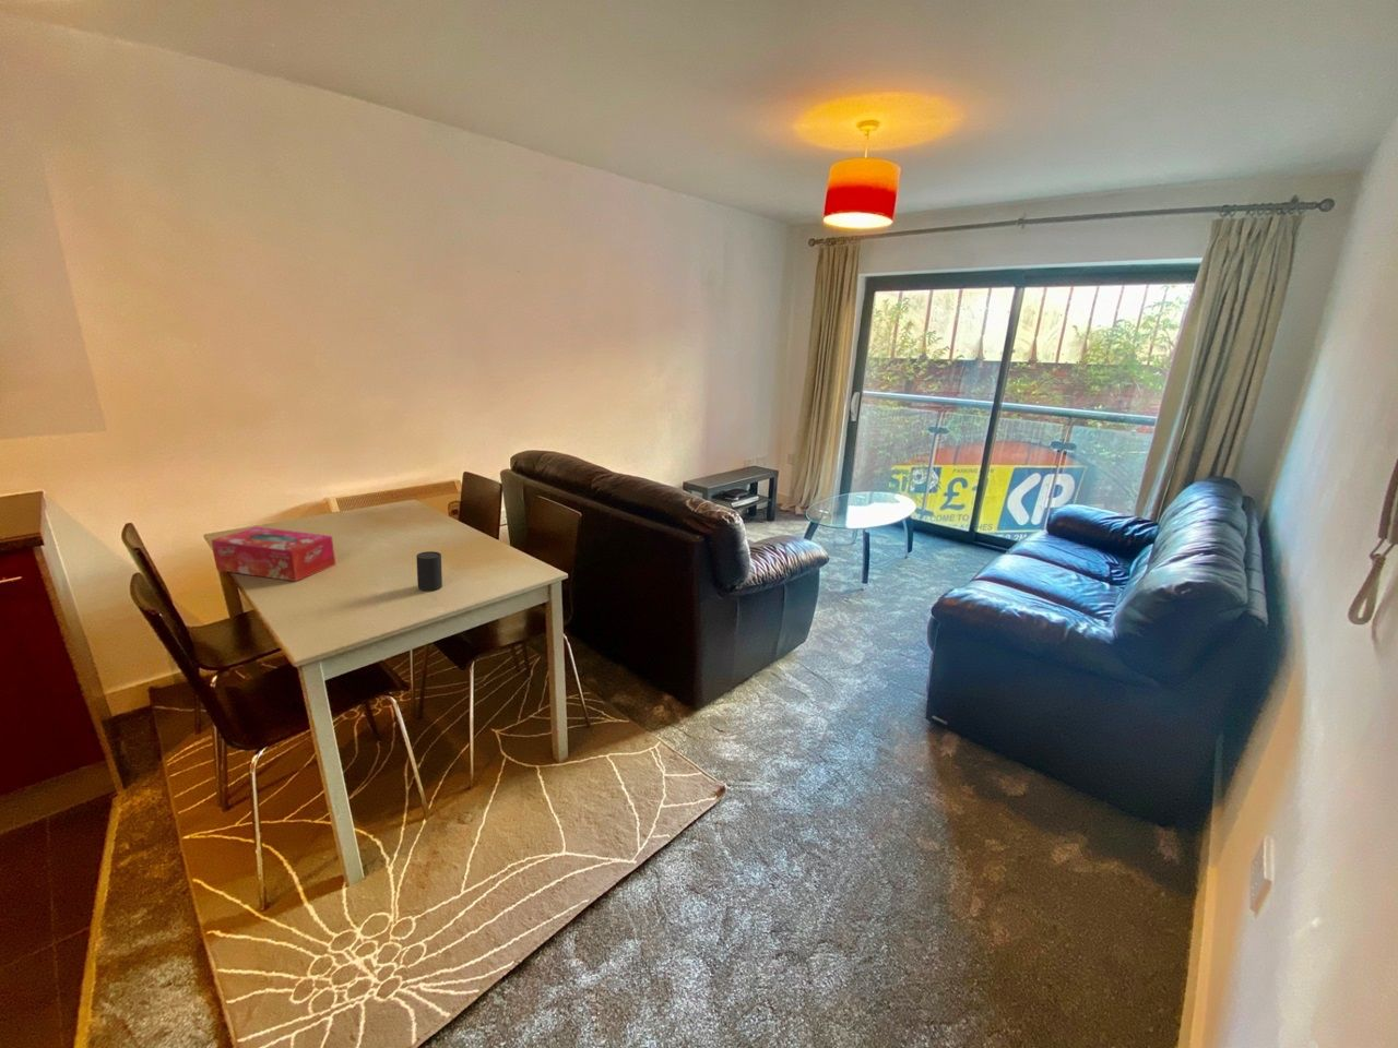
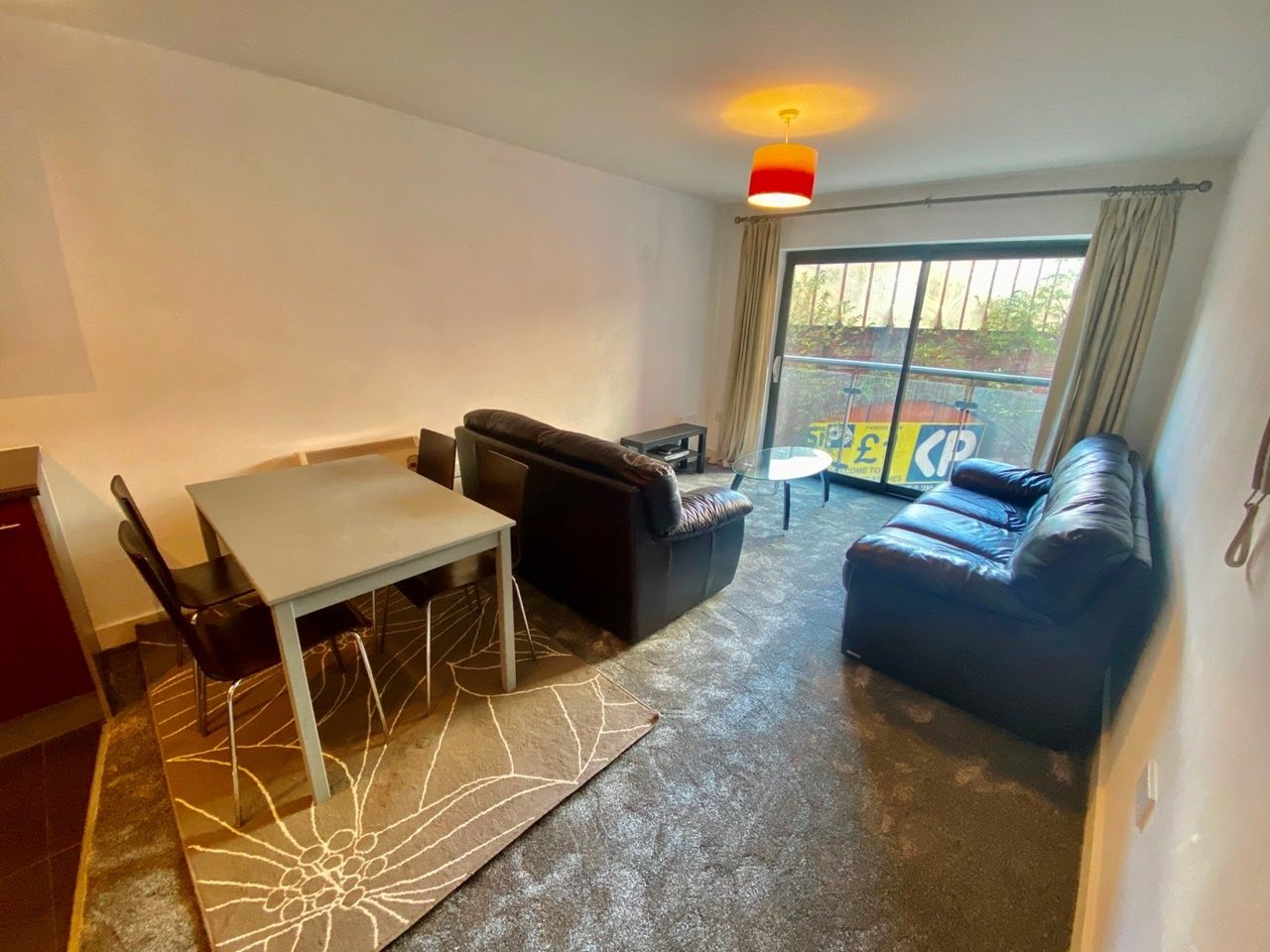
- tissue box (275, 553)
- cup (429, 570)
